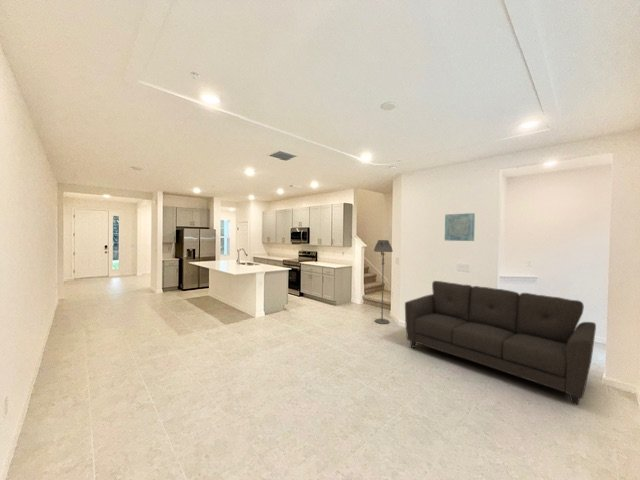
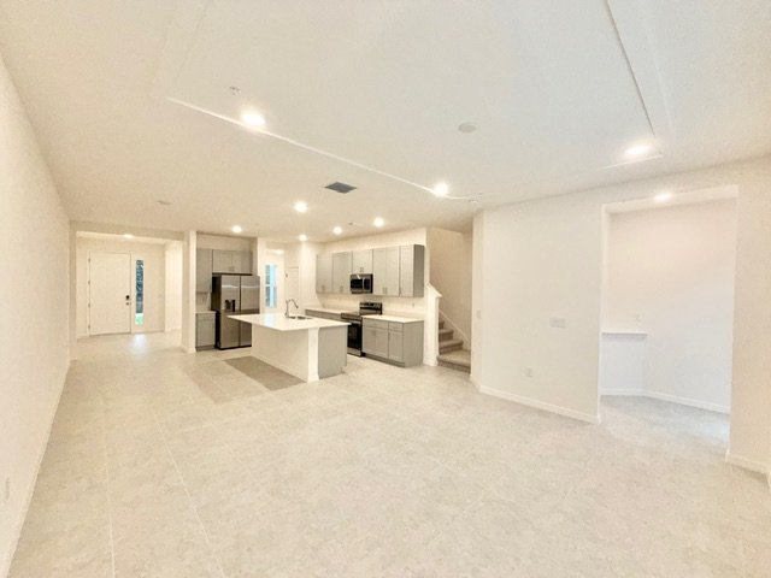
- wall art (459, 227)
- sofa (487, 326)
- floor lamp (382, 280)
